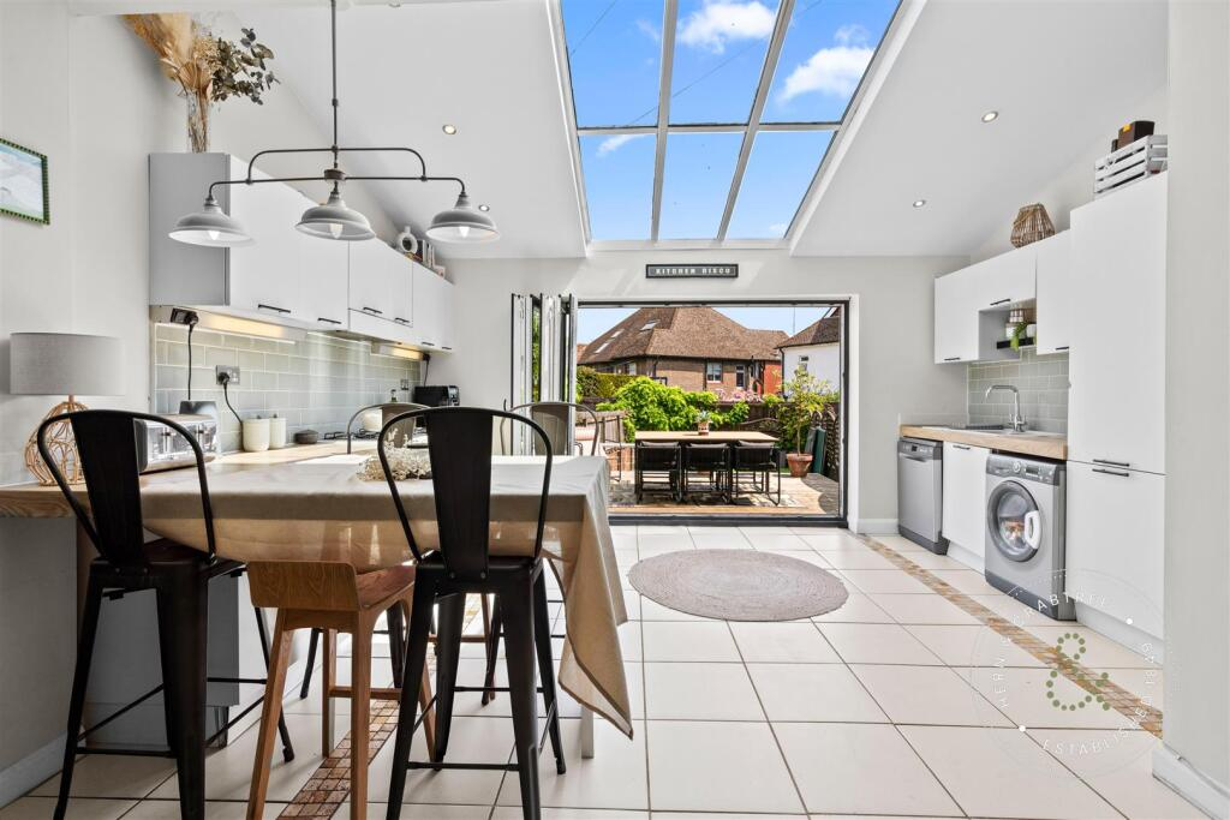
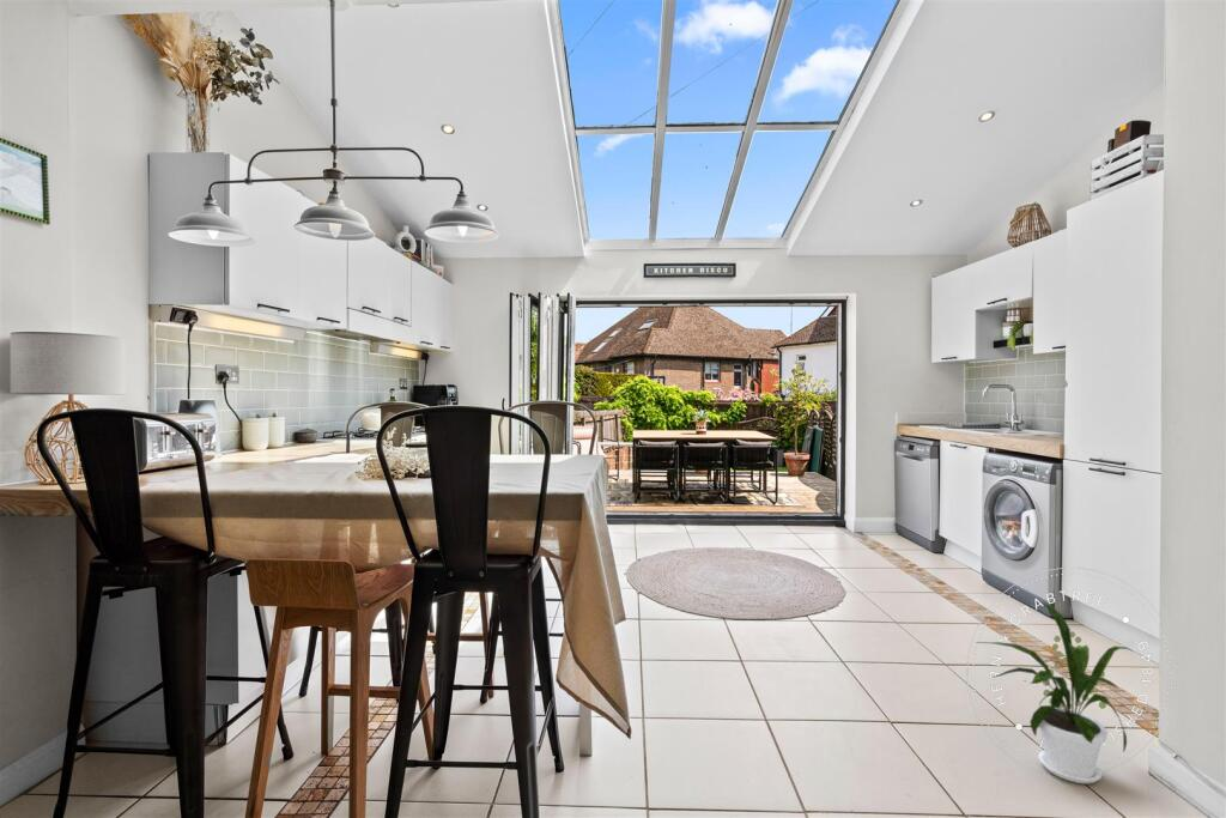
+ house plant (1064, 692)
